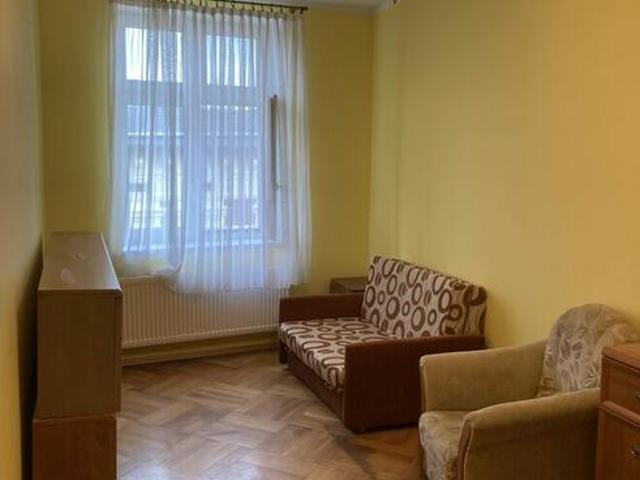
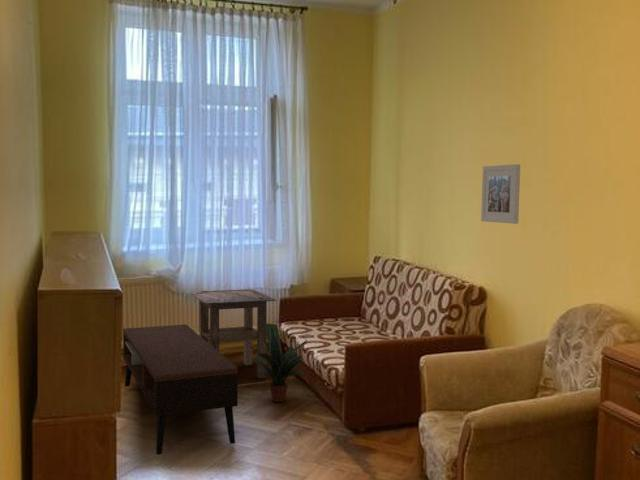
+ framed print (499, 194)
+ side table (231, 333)
+ coffee table (173, 379)
+ potted plant (279, 364)
